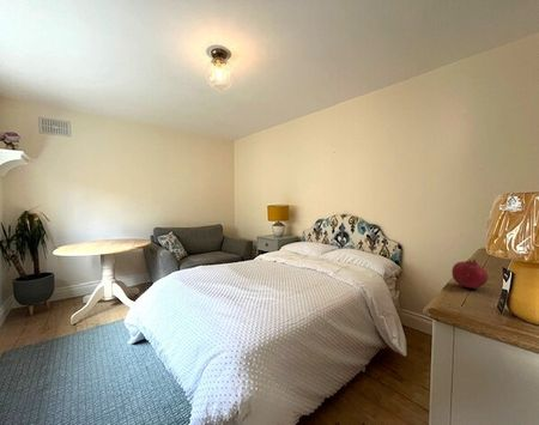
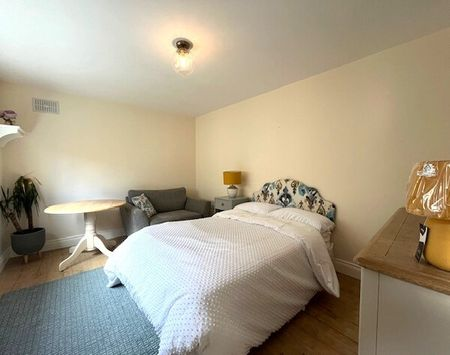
- fruit (470, 273)
